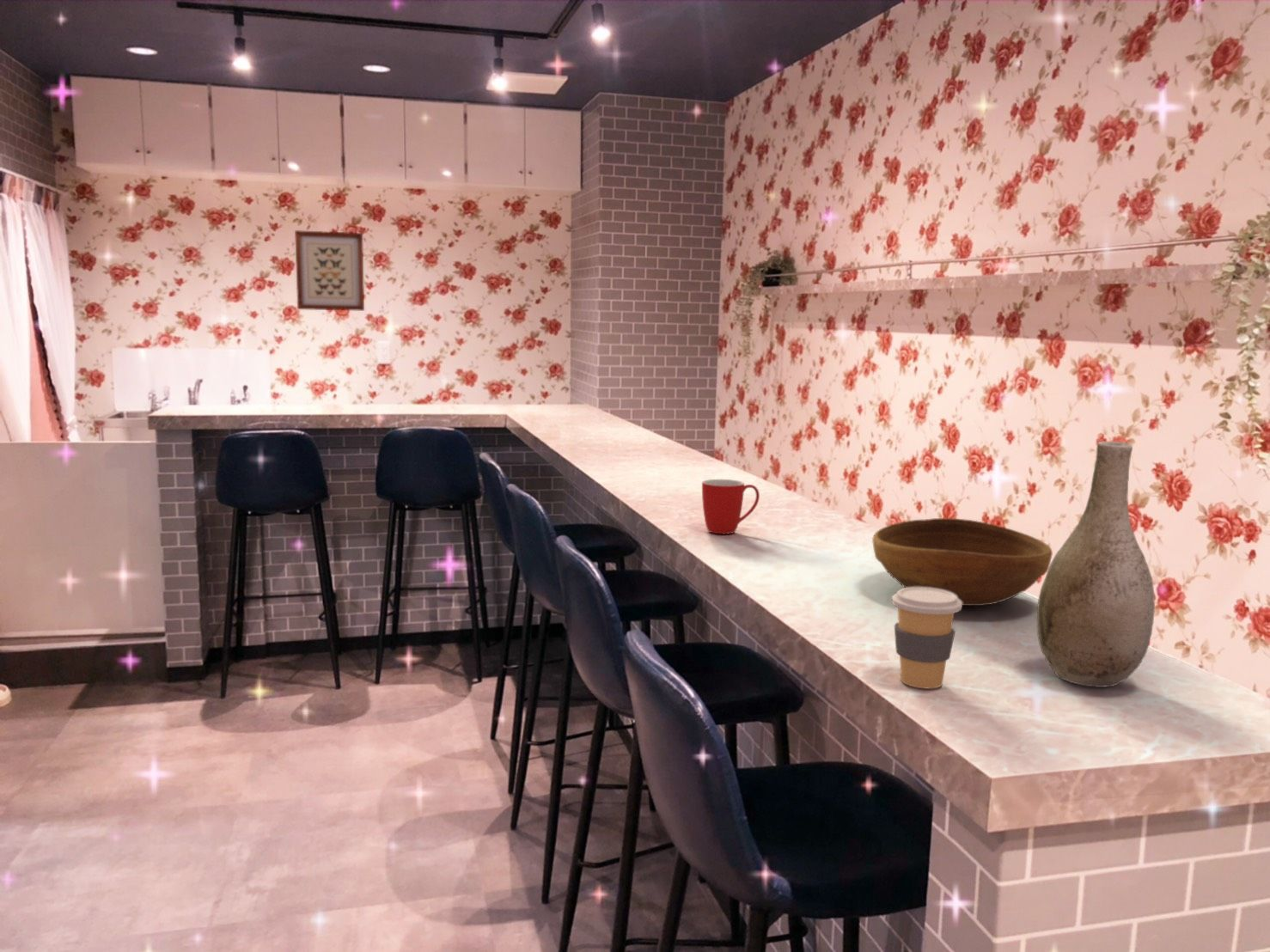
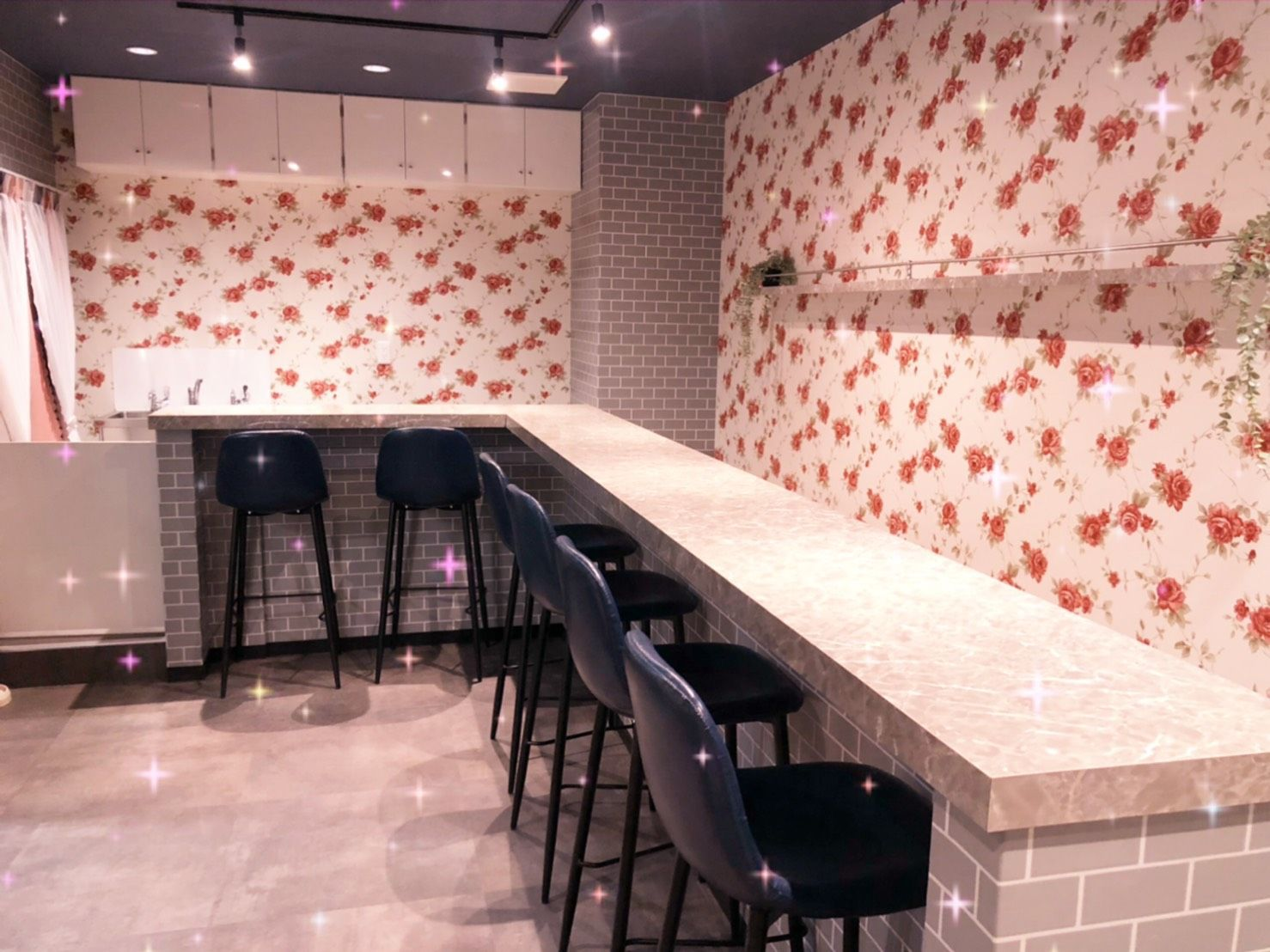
- bowl (959, 564)
- vase (1098, 562)
- mug (730, 506)
- wall art (330, 271)
- coffee cup (924, 638)
